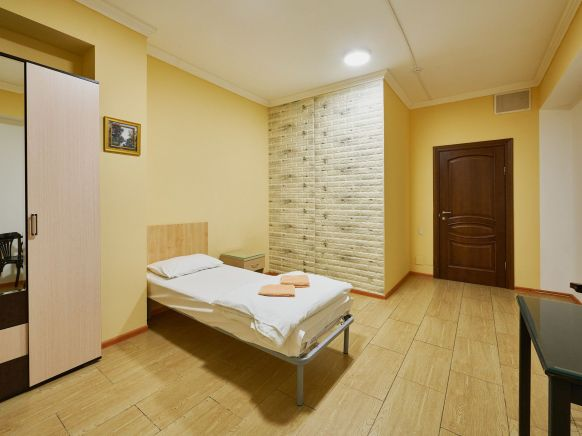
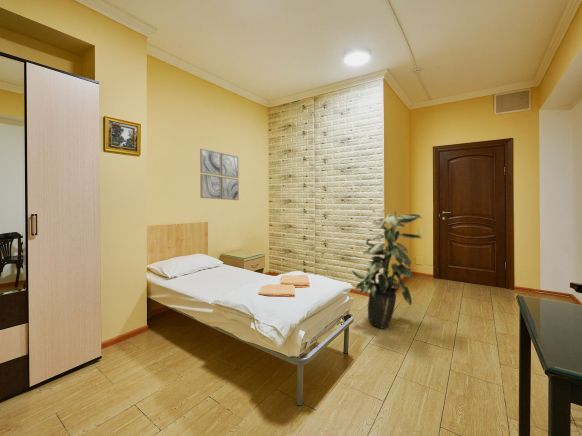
+ wall art (220, 175)
+ indoor plant (386, 267)
